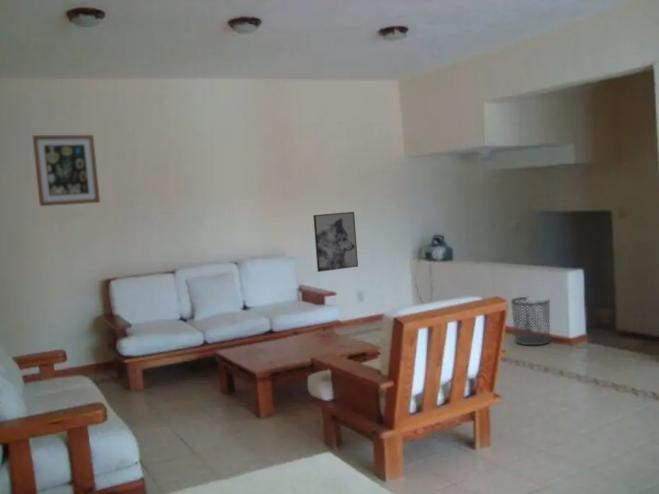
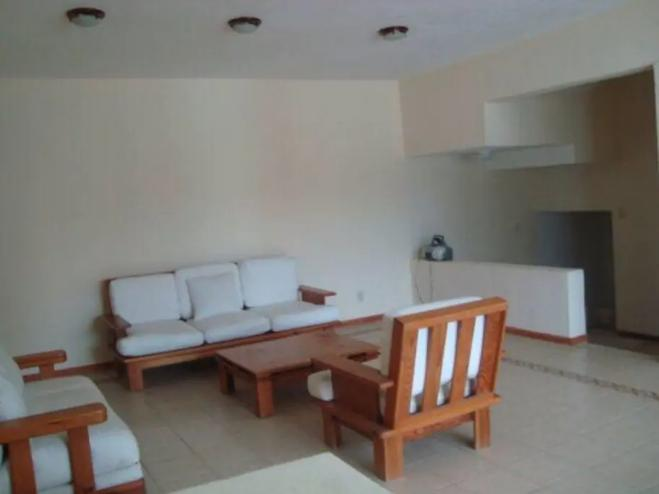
- wall art (67, 169)
- waste bin (531, 321)
- wall art (336, 241)
